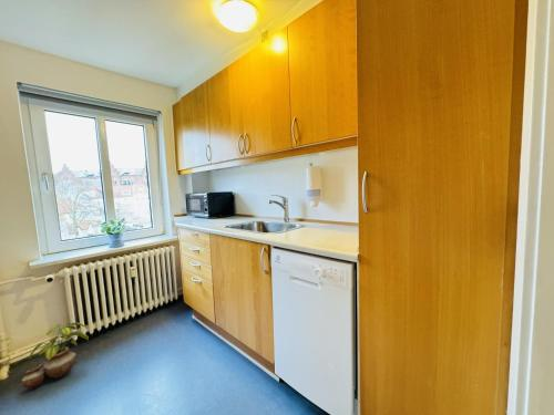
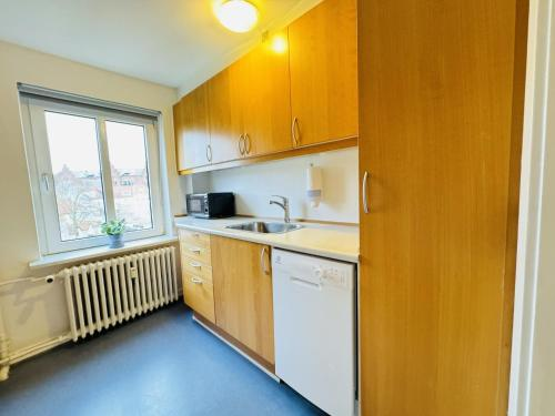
- potted plant (57, 350)
